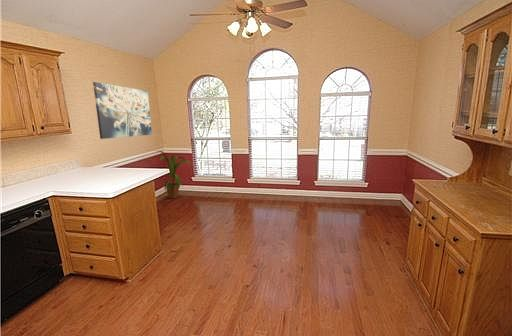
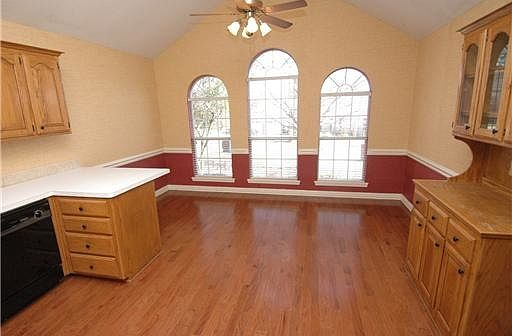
- house plant (174, 174)
- wall art (126, 112)
